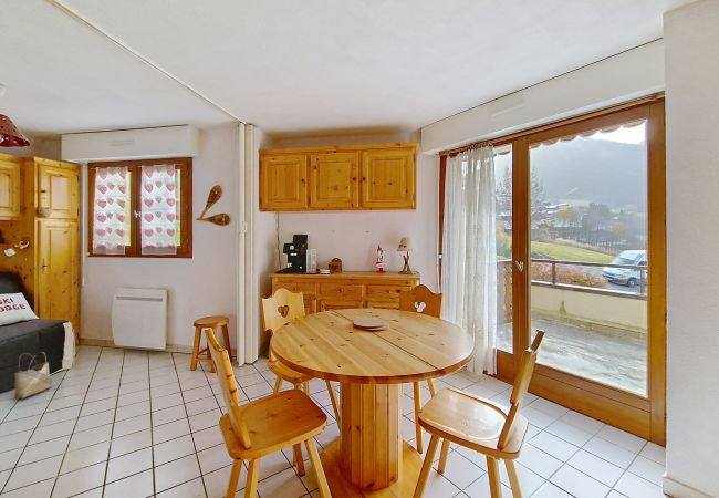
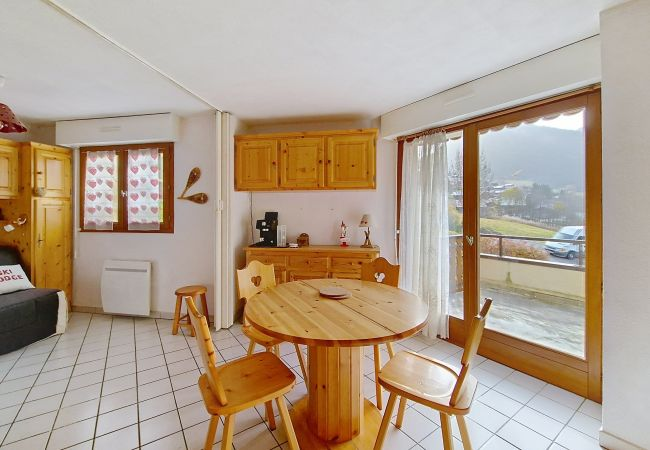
- woven basket (32, 372)
